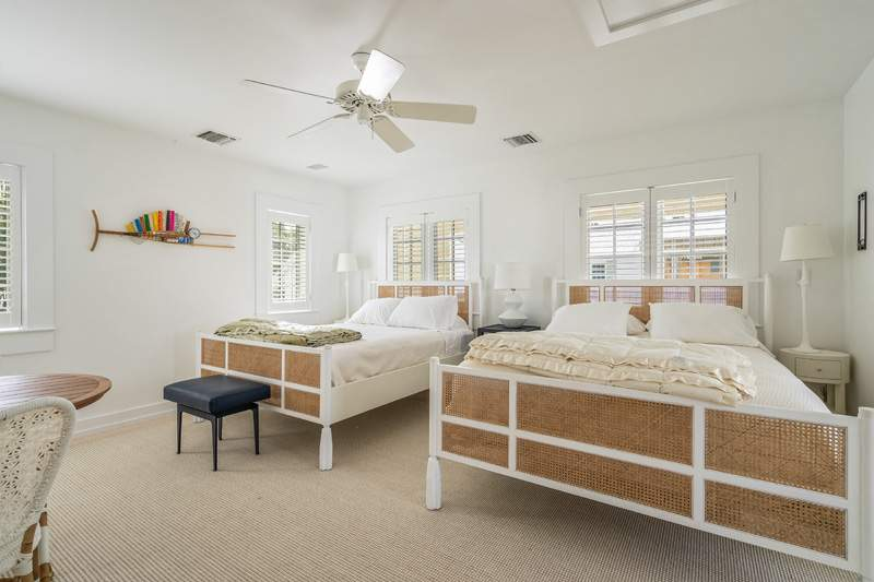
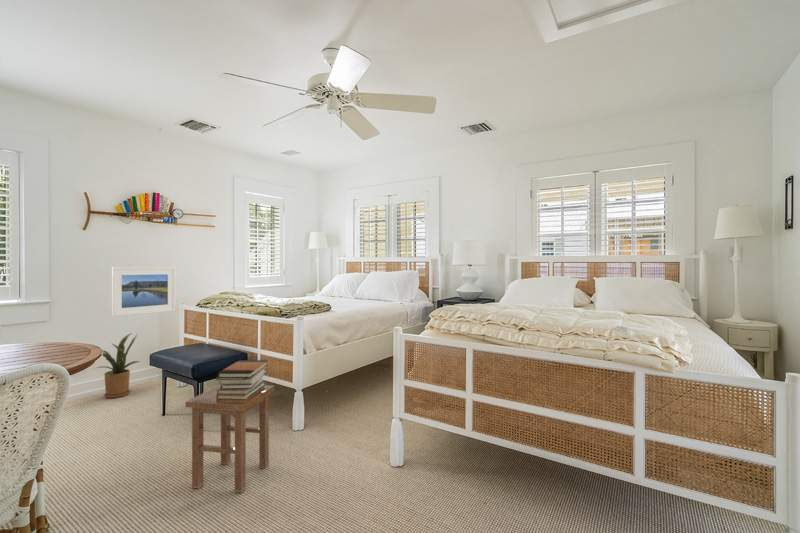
+ house plant (114, 365)
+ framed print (145, 290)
+ stool (230, 434)
+ book stack (243, 378)
